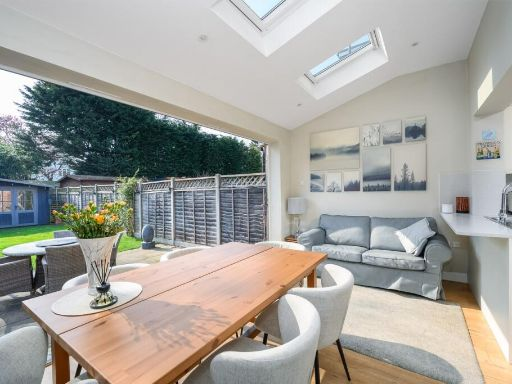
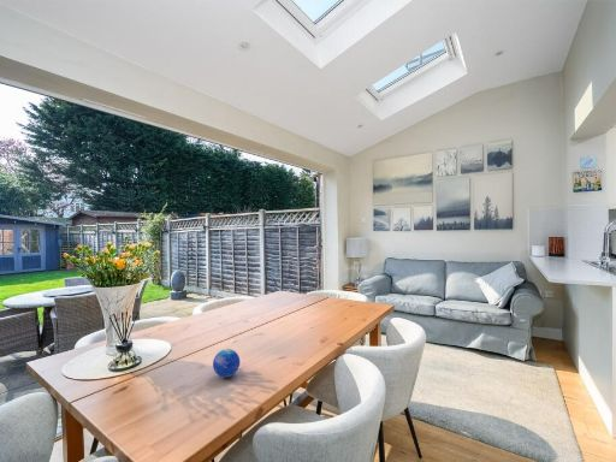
+ decorative orb (226, 362)
